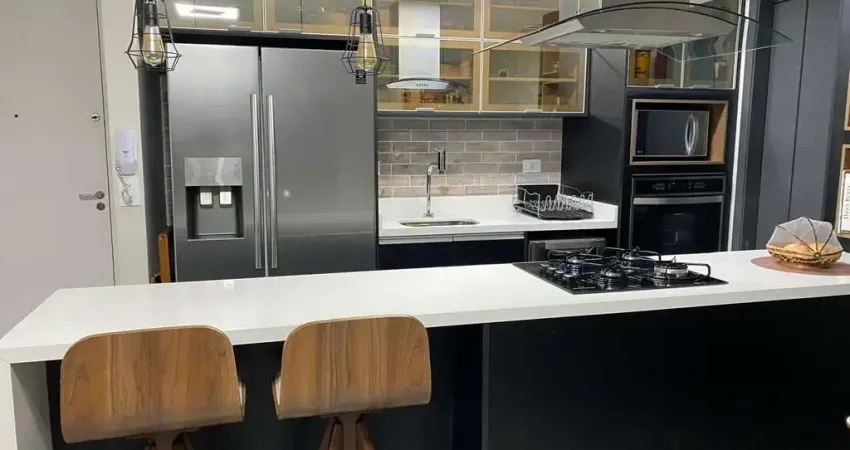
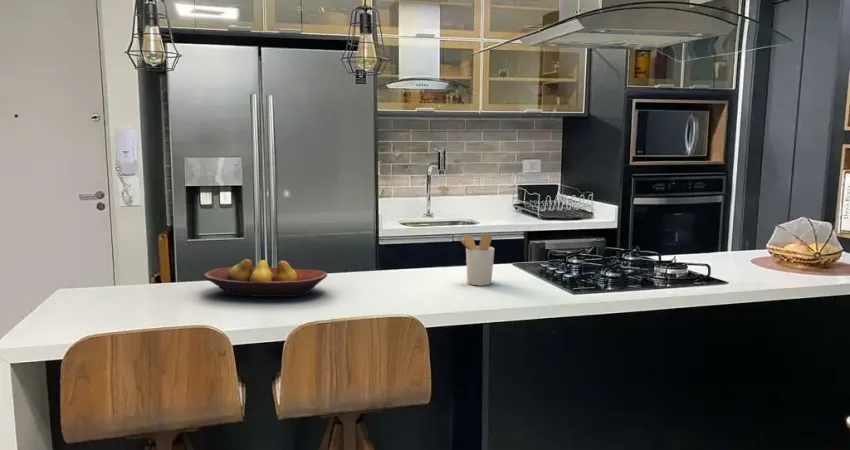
+ utensil holder (473, 257)
+ fruit bowl (266, 275)
